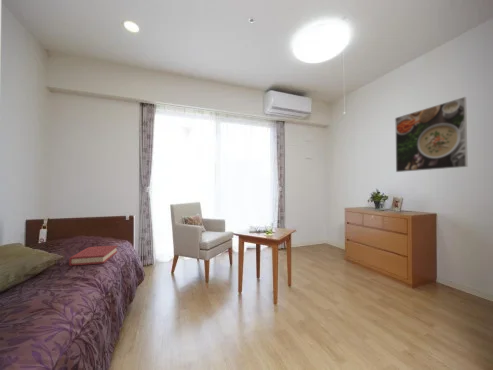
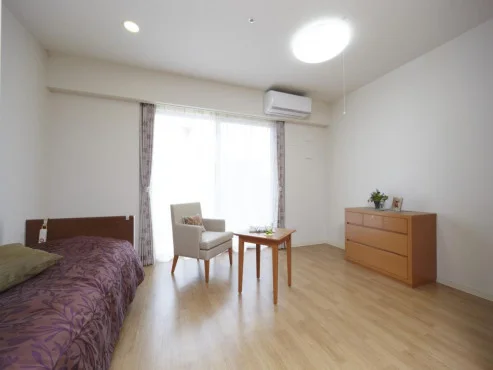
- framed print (426, 139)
- hardback book (95, 254)
